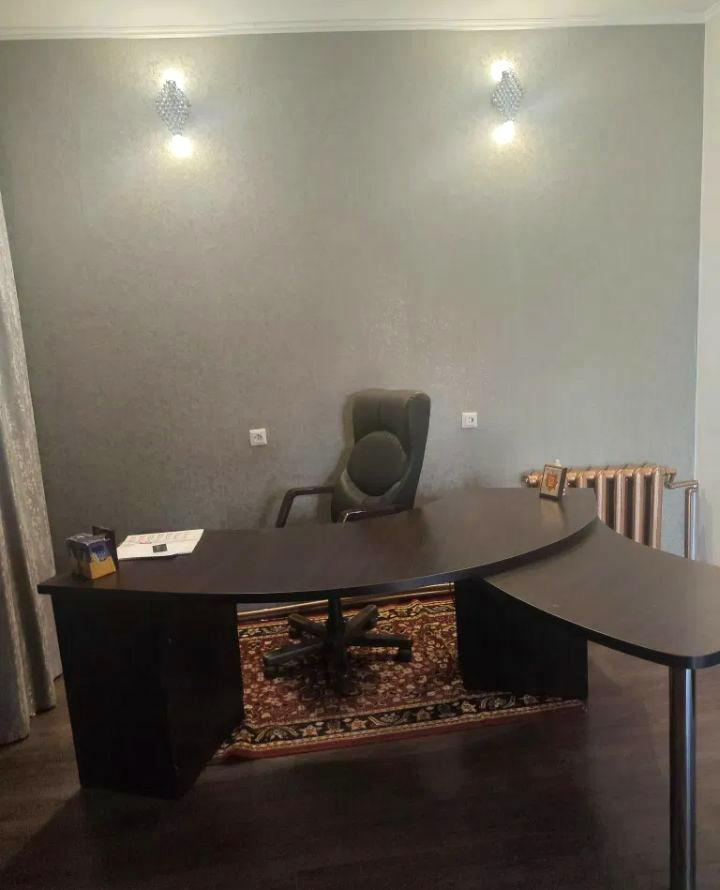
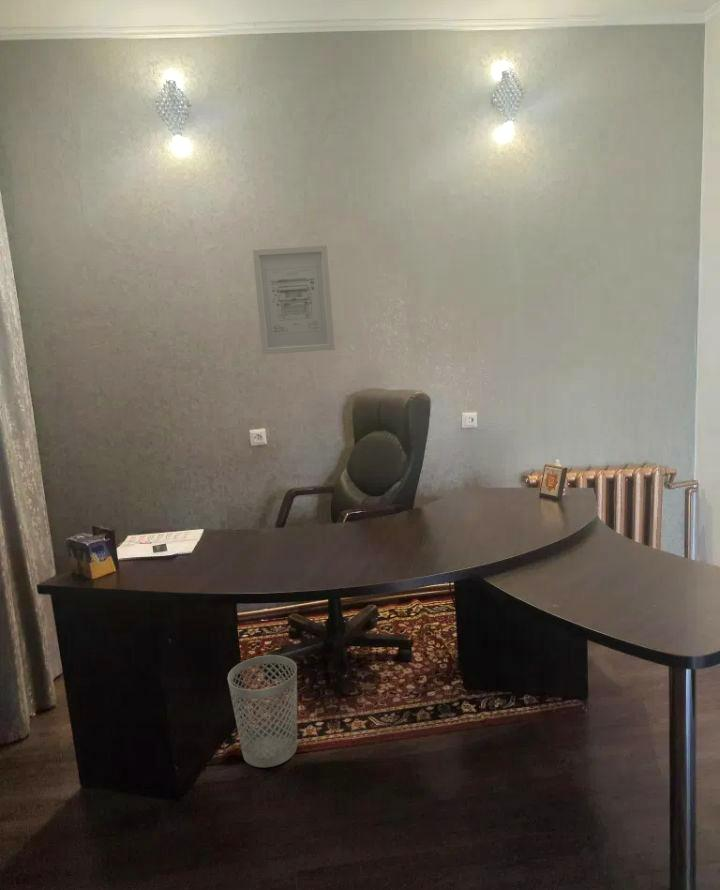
+ wastebasket (266, 711)
+ wall art (294, 300)
